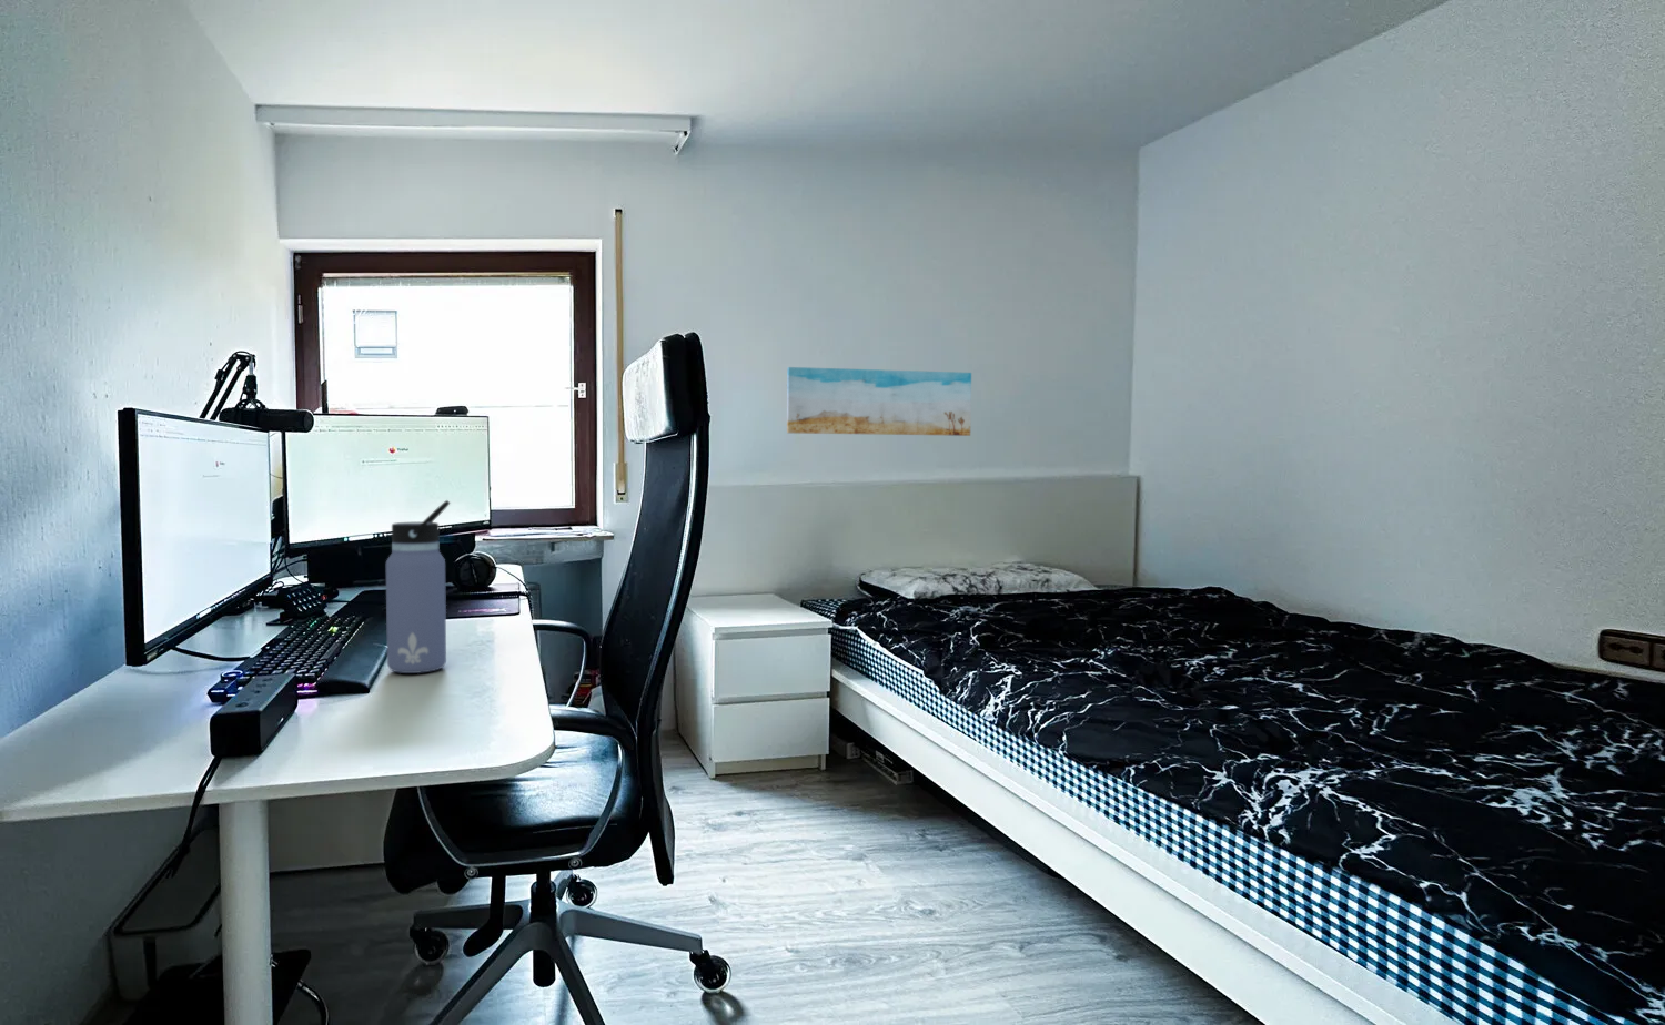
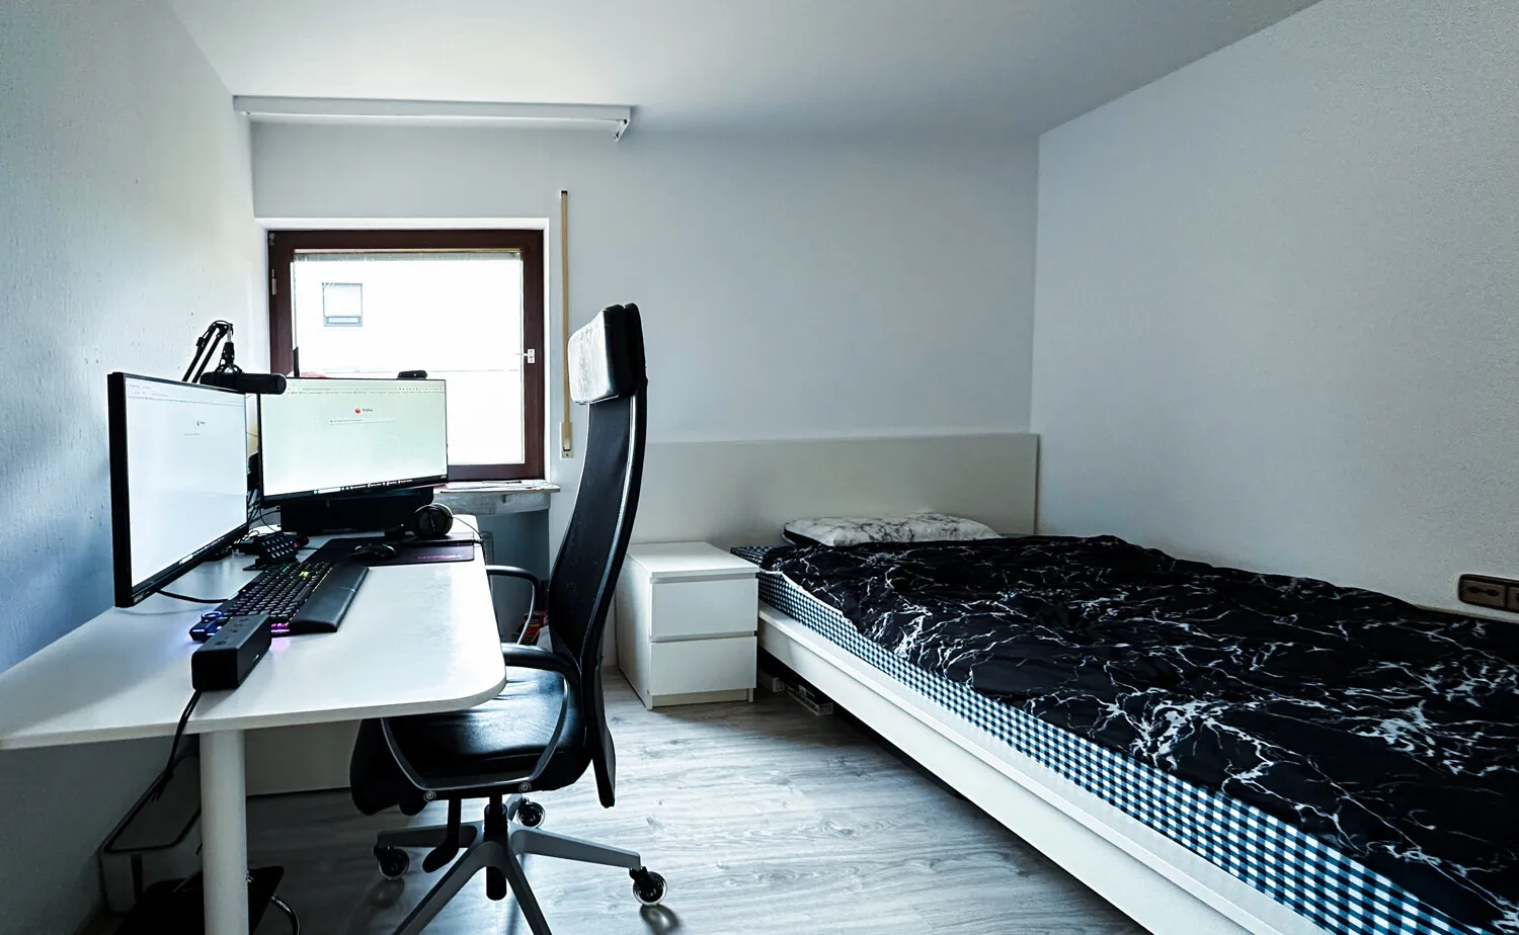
- wall art (879, 402)
- water bottle (419, 585)
